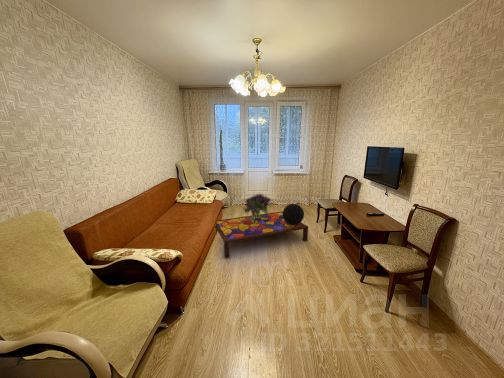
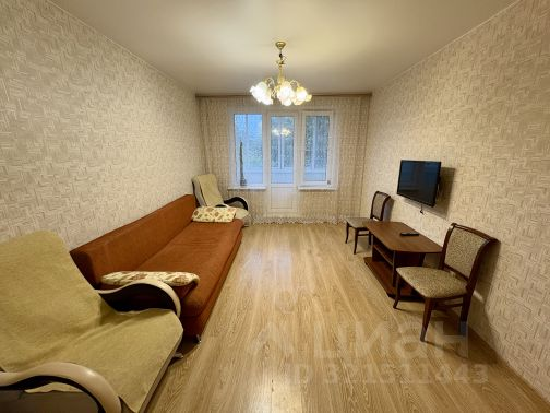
- bouquet (257, 206)
- coffee table (258, 230)
- decorative sphere (293, 214)
